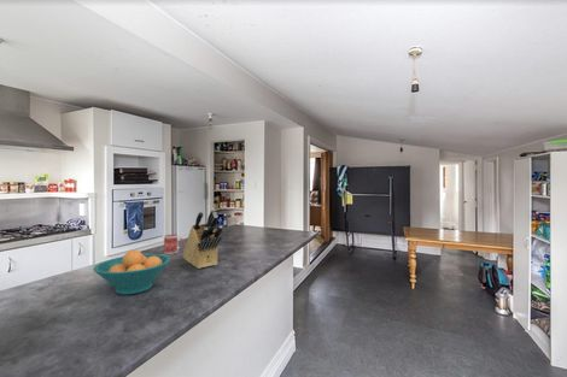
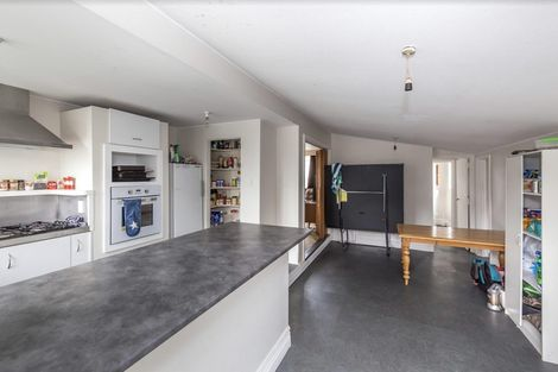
- knife block (201, 235)
- fruit bowl (134, 269)
- mug (174, 243)
